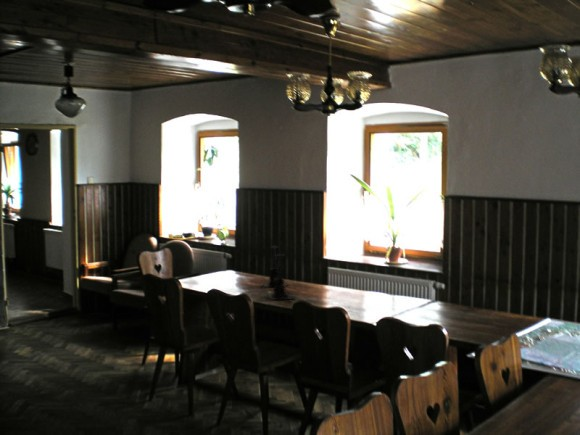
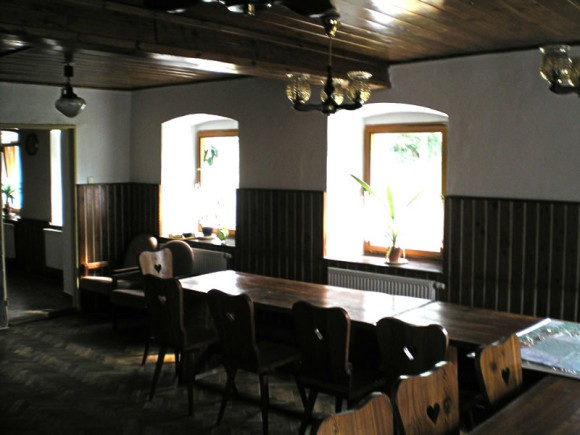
- candle holder (274, 262)
- candle holder (280, 272)
